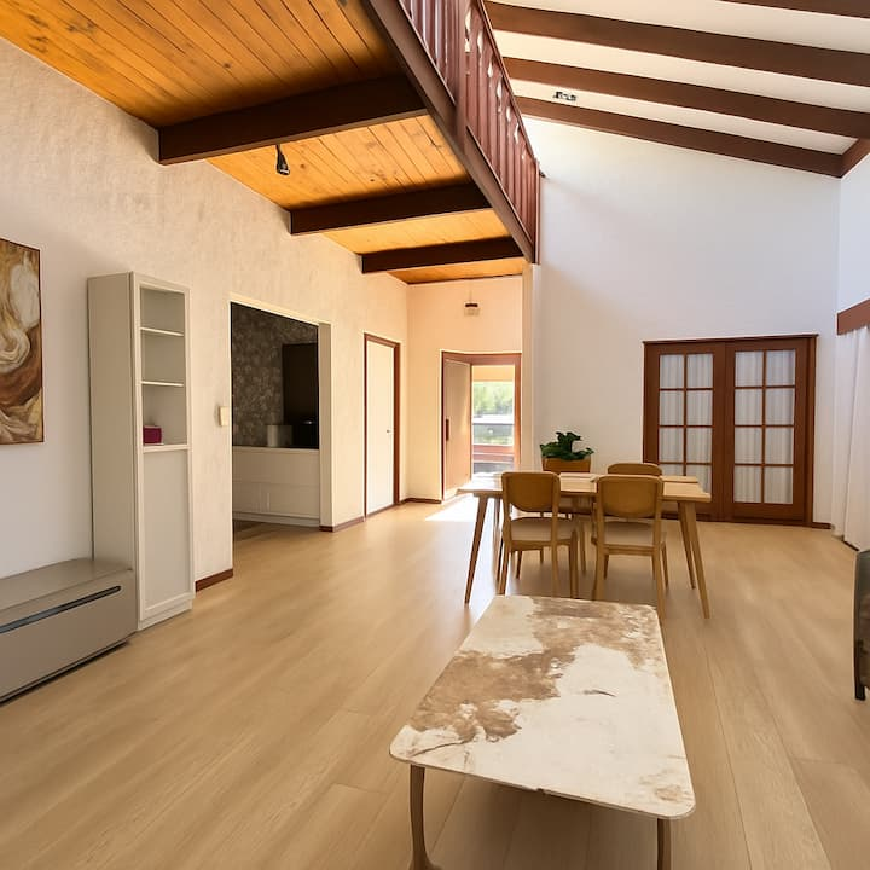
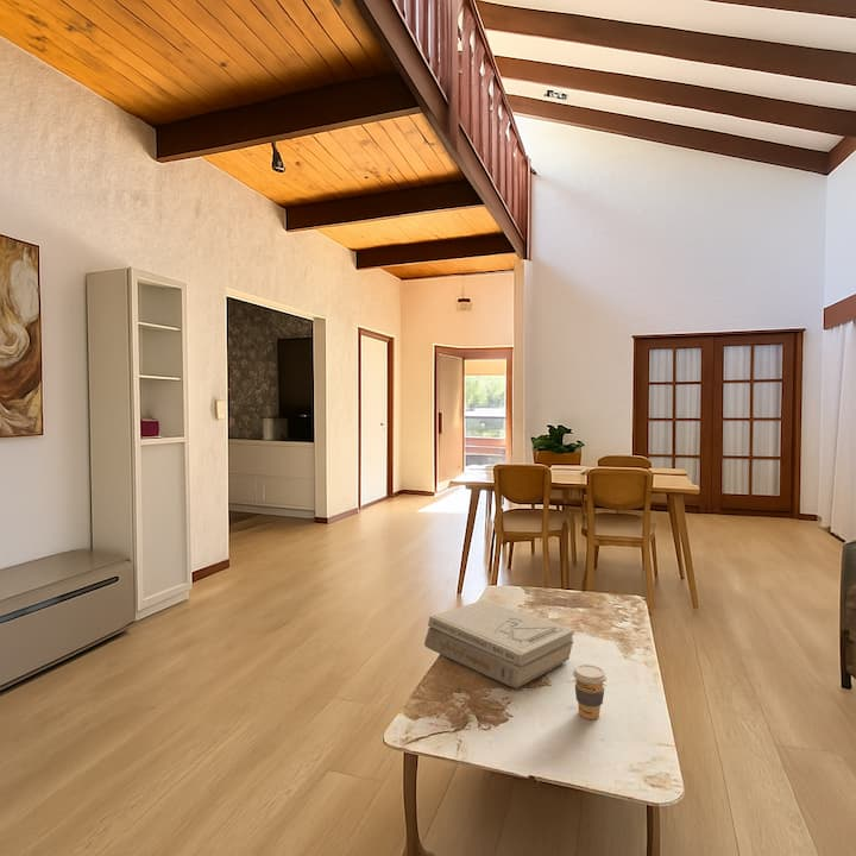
+ books (497, 637)
+ coffee cup (588, 692)
